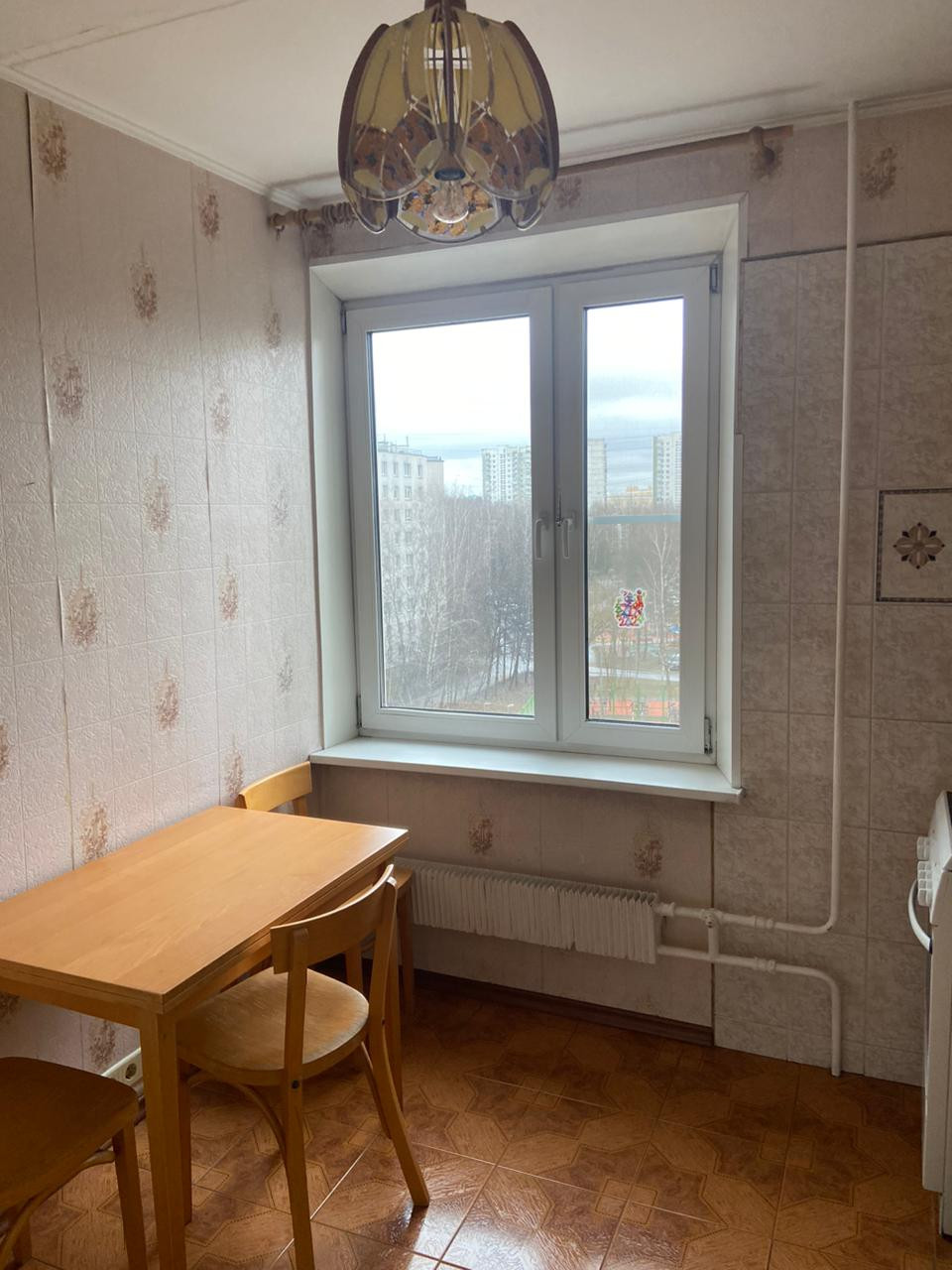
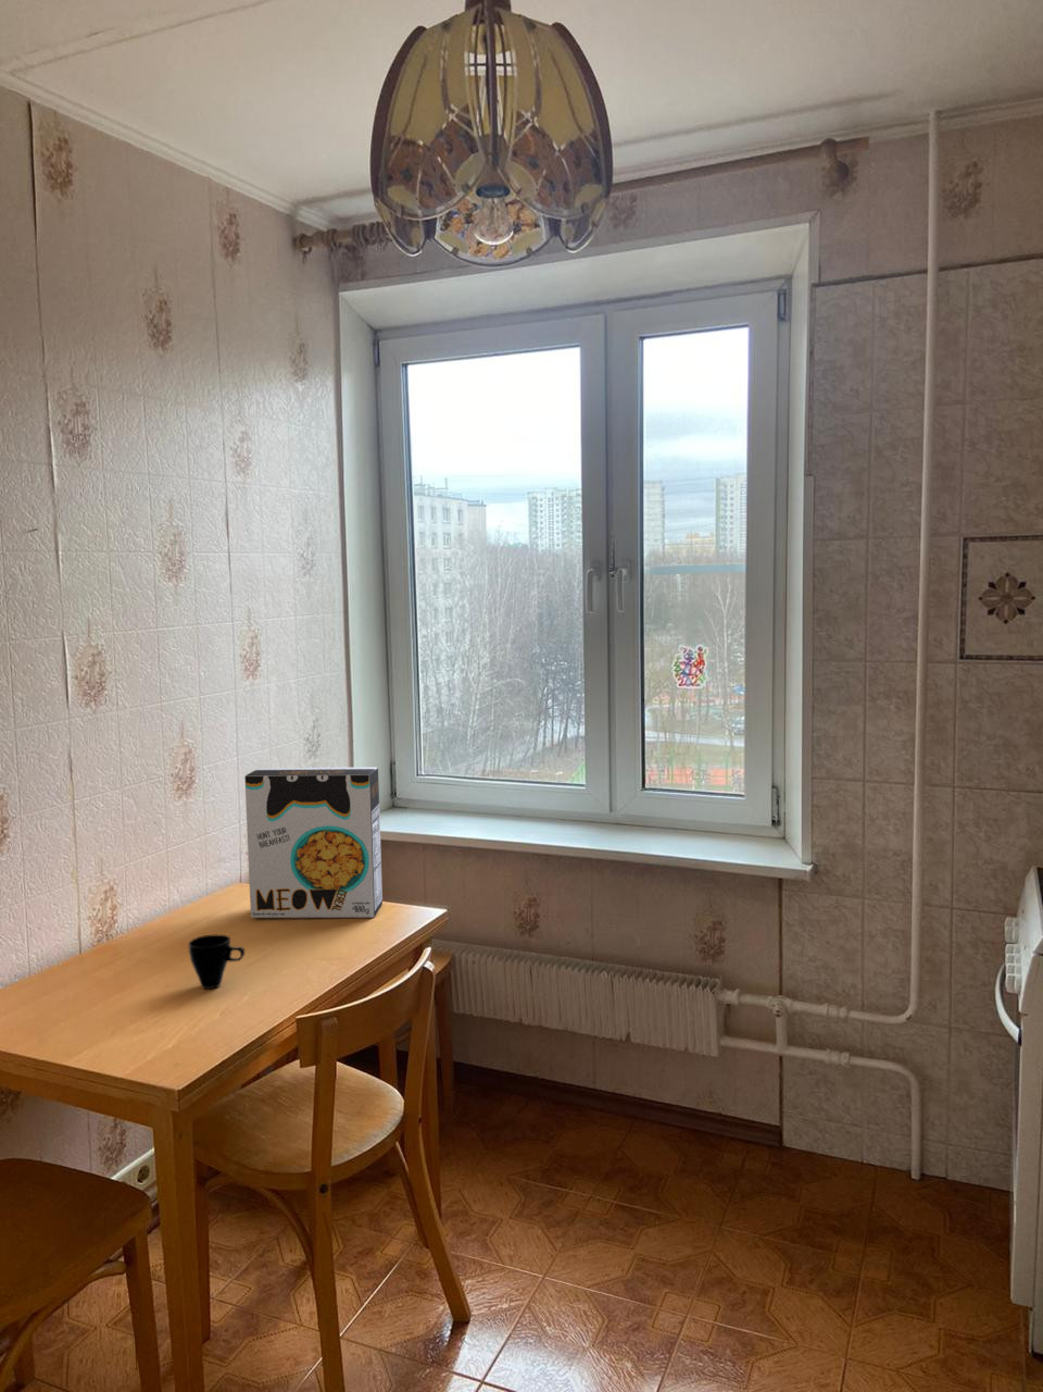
+ cup (217, 962)
+ cereal box (316, 841)
